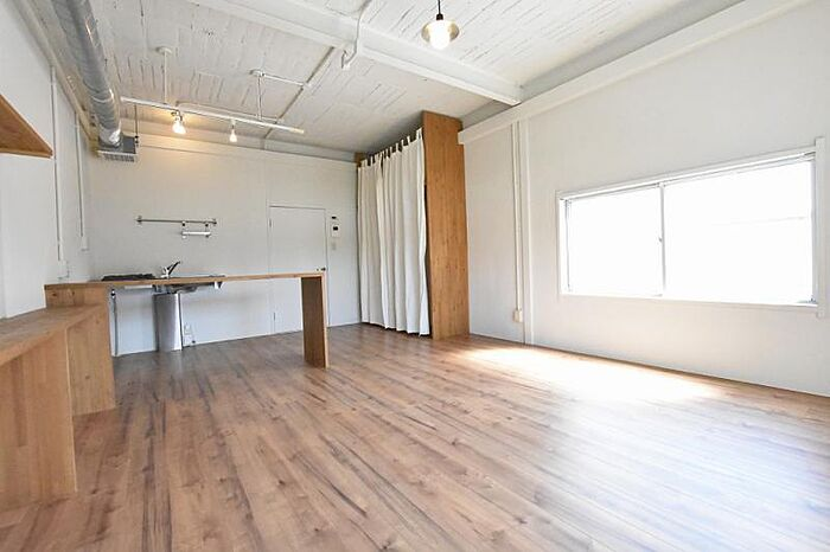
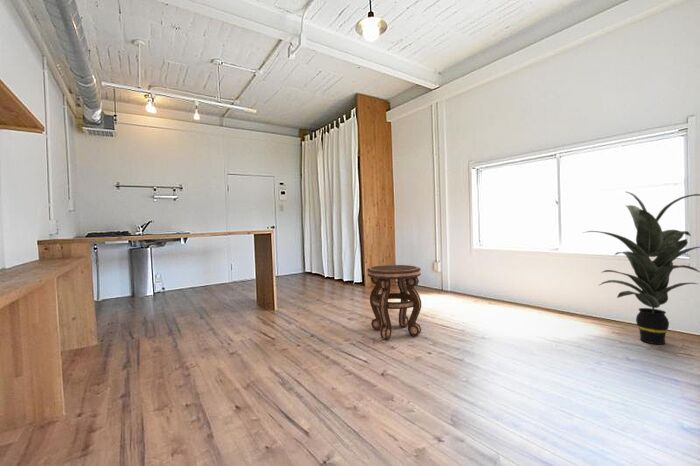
+ side table (394, 298)
+ indoor plant (645, 264)
